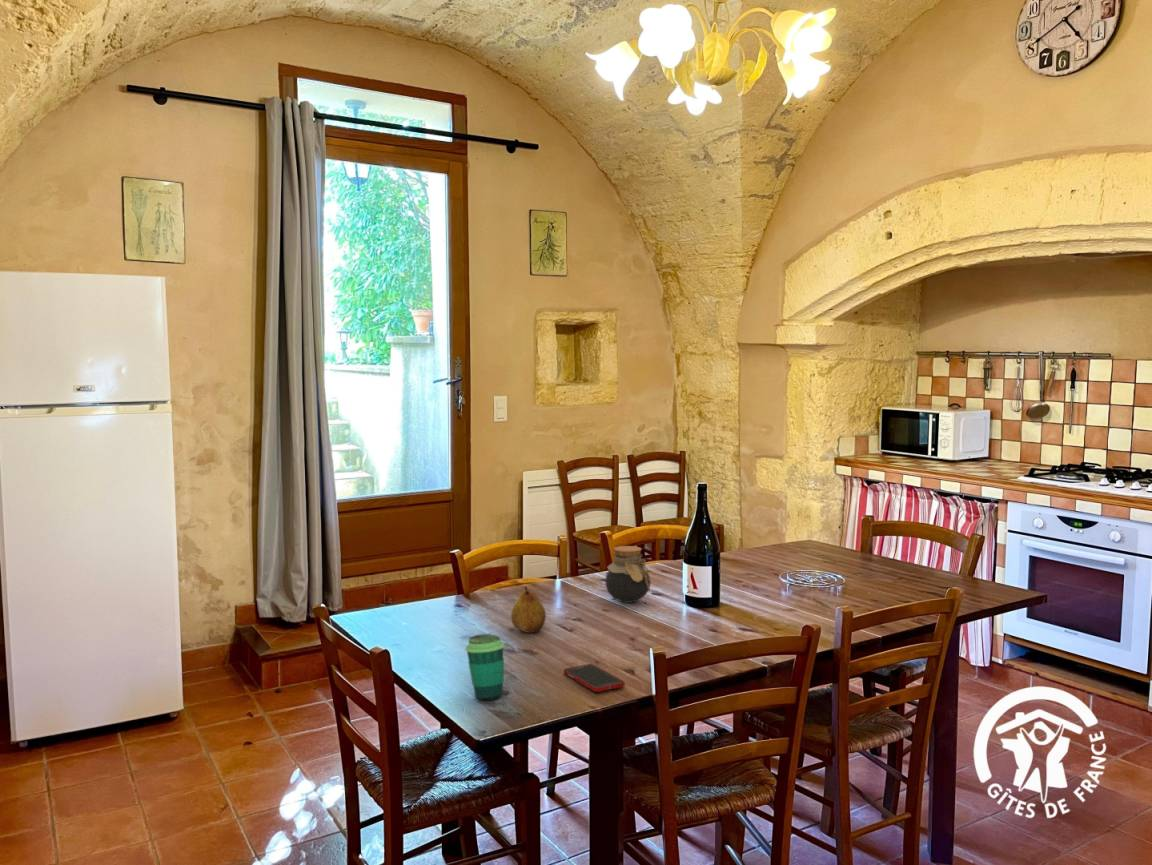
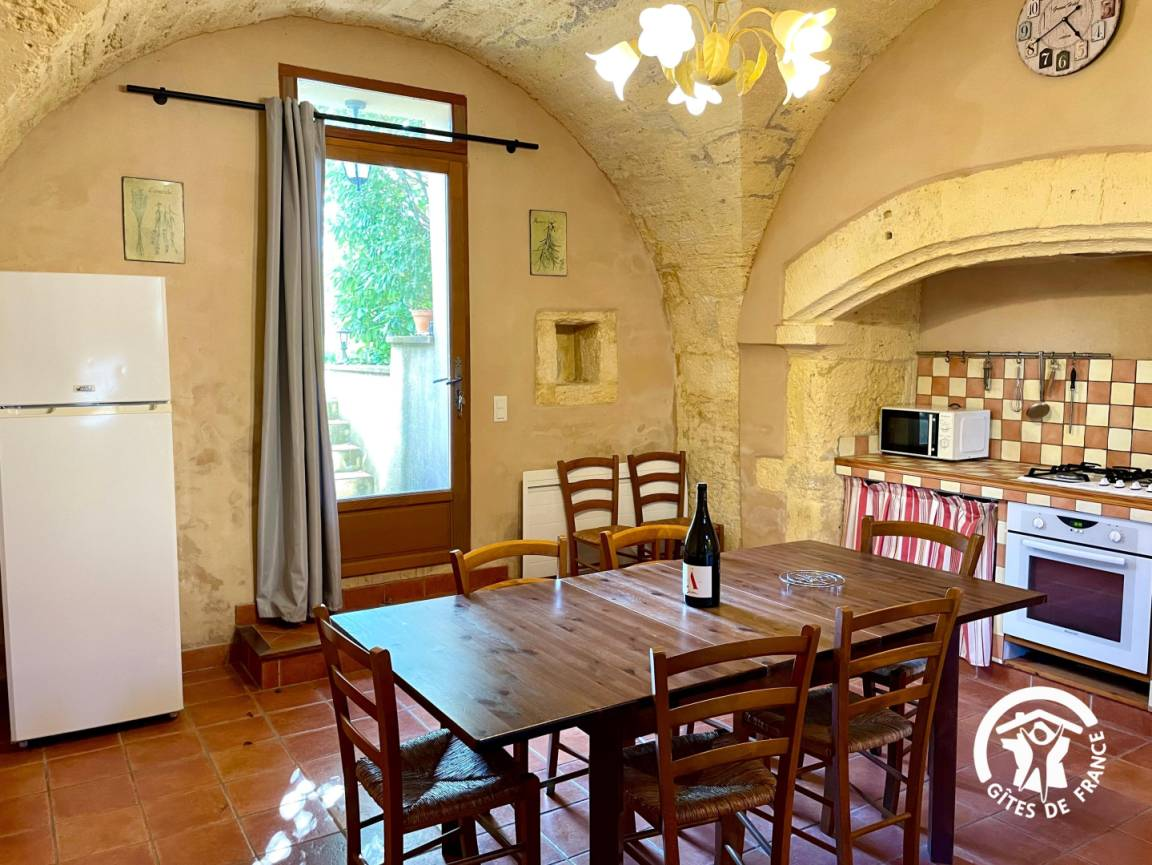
- jar (628, 575)
- fruit (528, 607)
- cup (485, 666)
- cell phone (593, 677)
